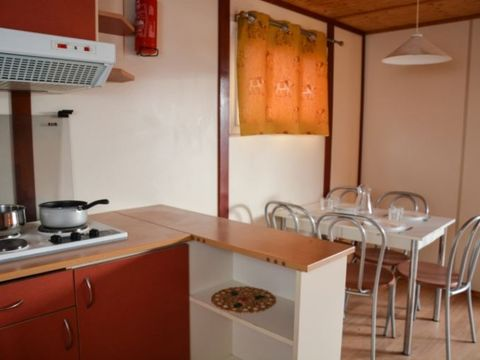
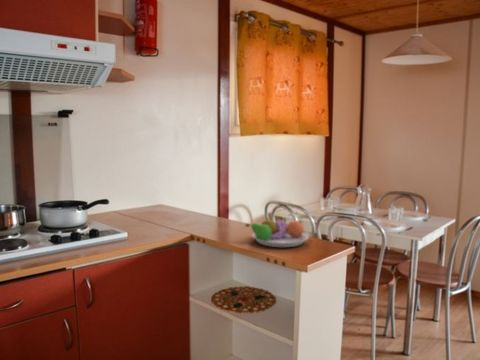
+ fruit bowl (277, 230)
